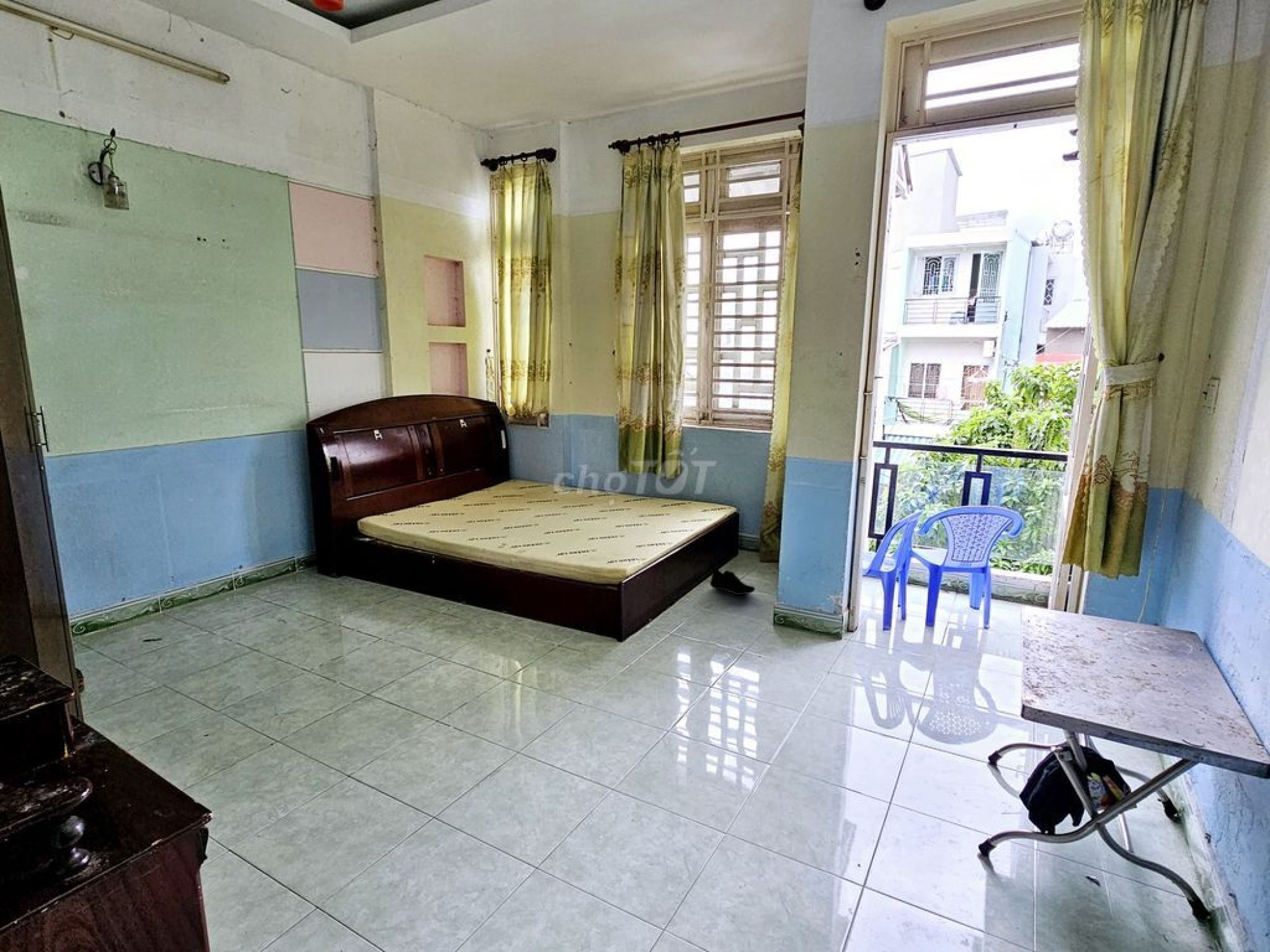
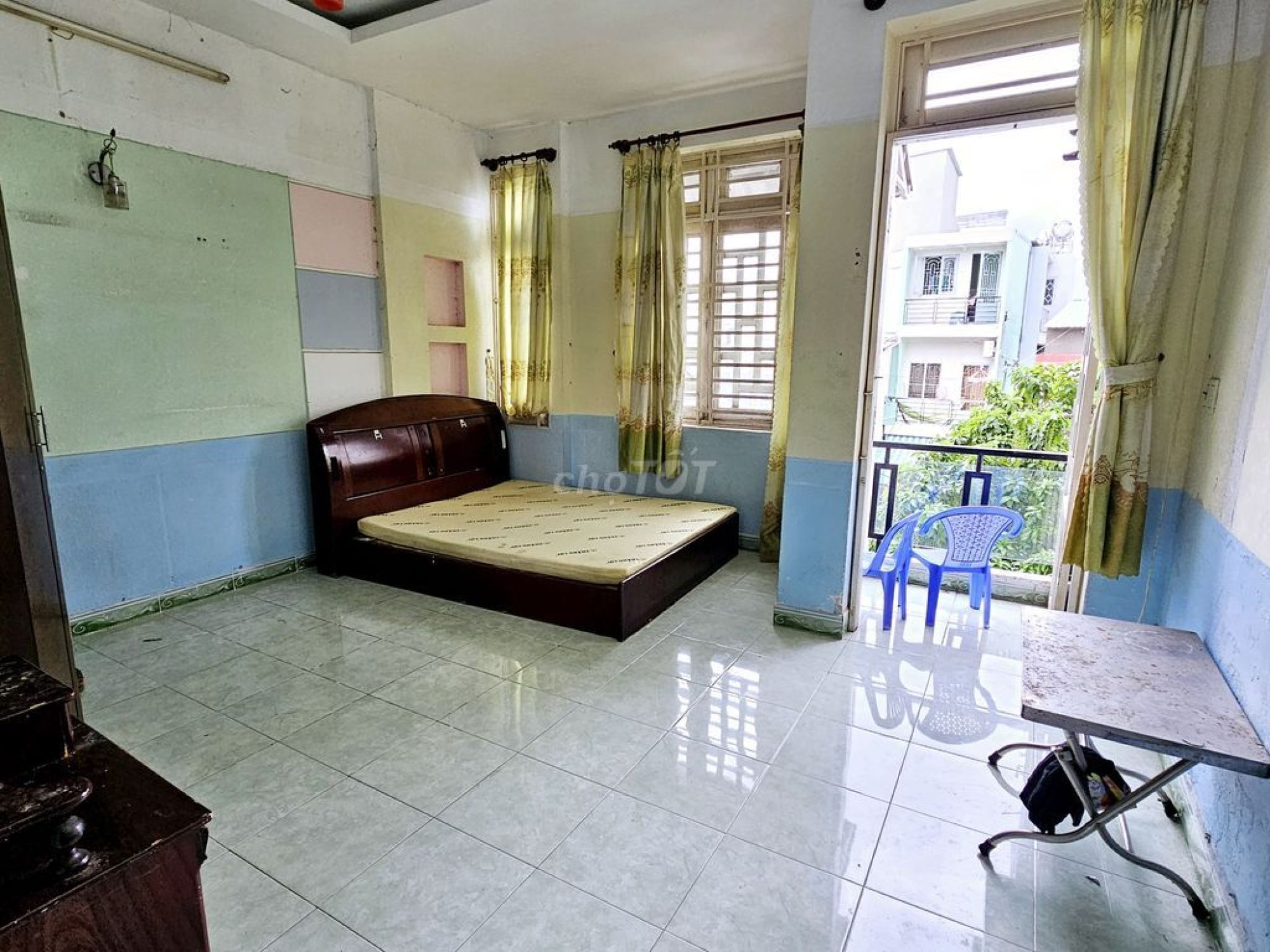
- shoe (732, 581)
